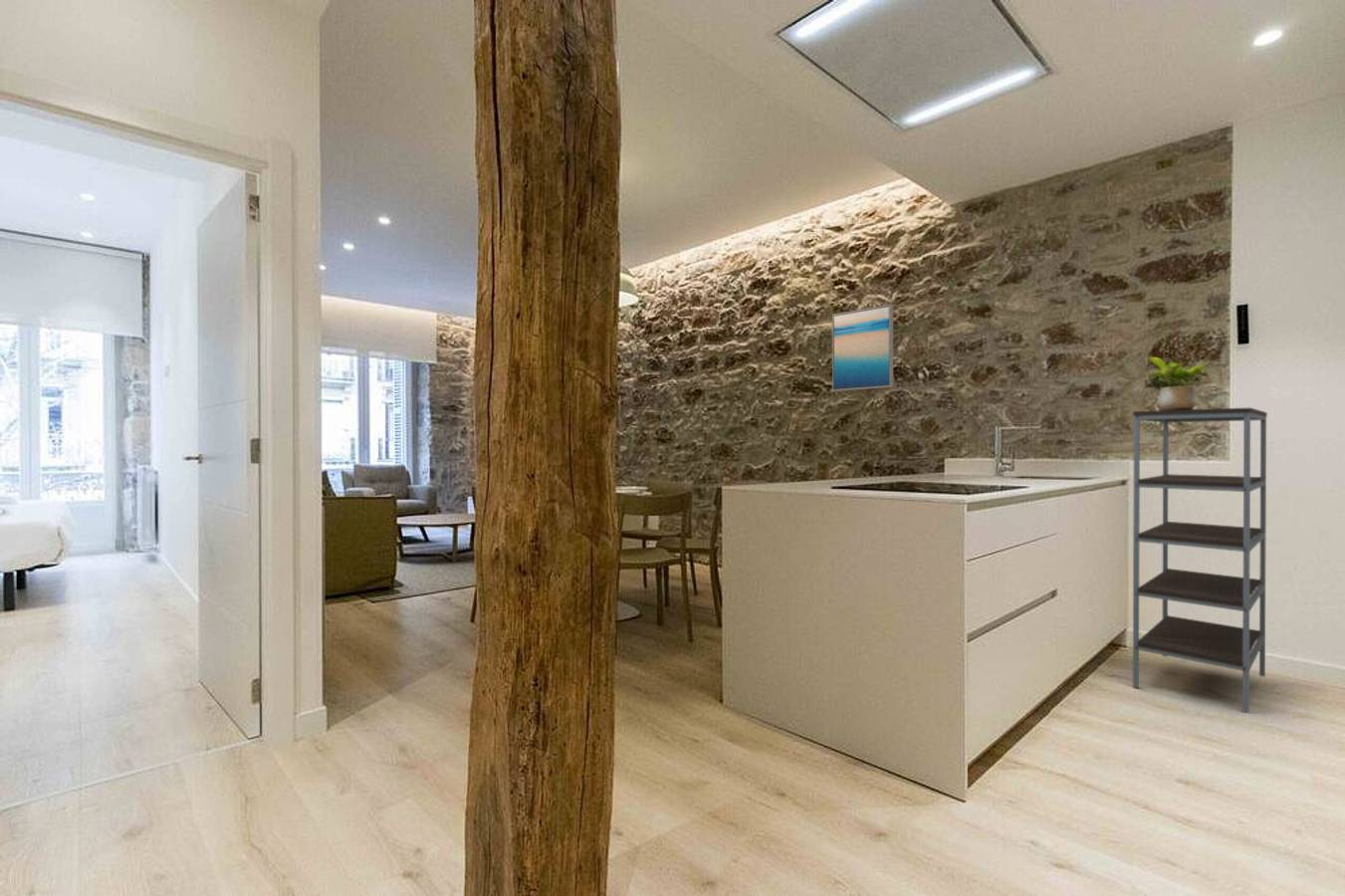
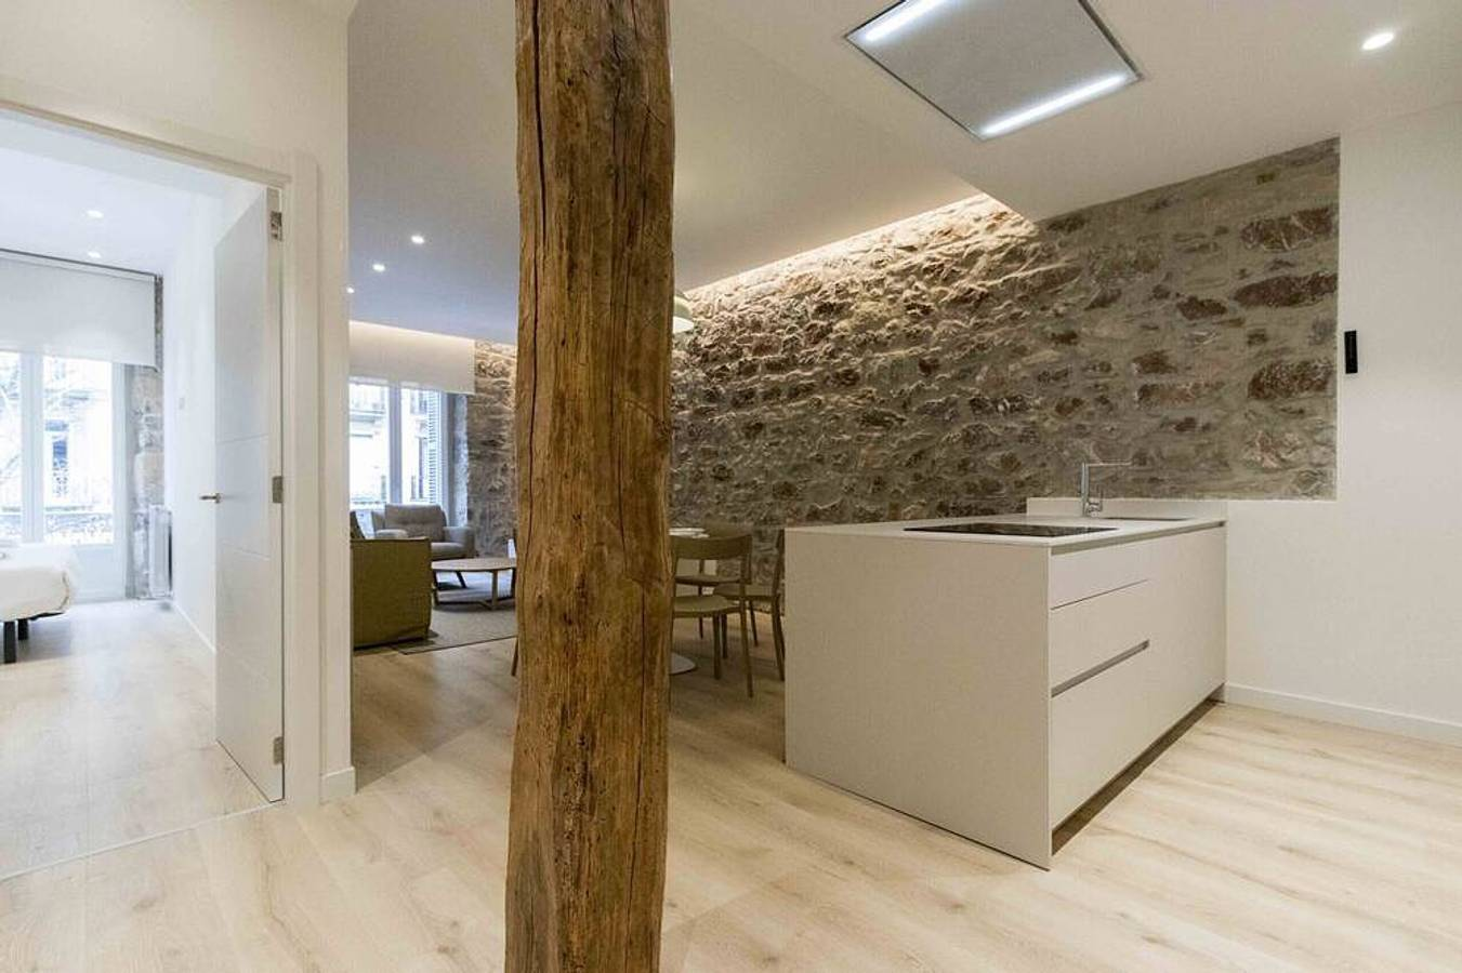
- potted plant (1175, 384)
- shelving unit (1201, 547)
- wall art (861, 349)
